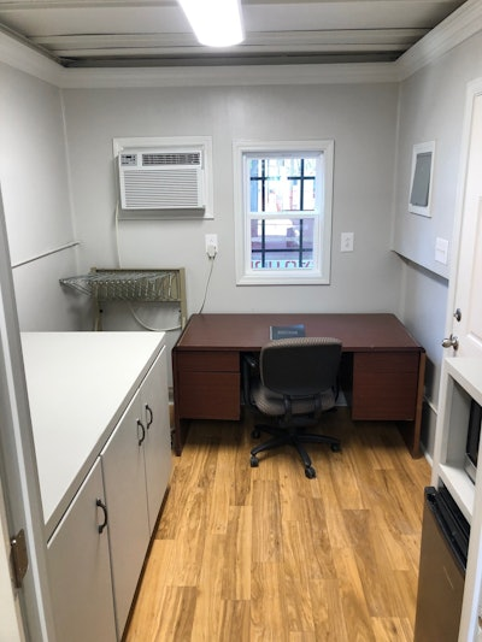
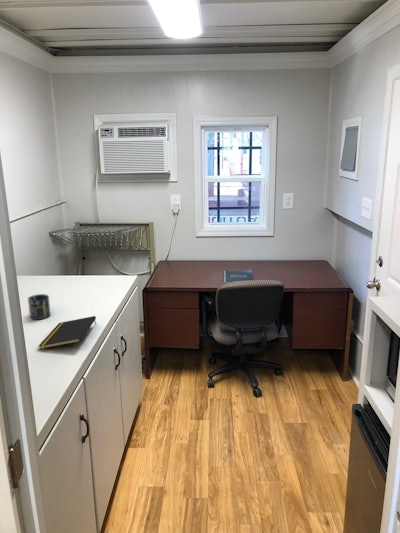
+ notepad (68, 331)
+ cup (40, 305)
